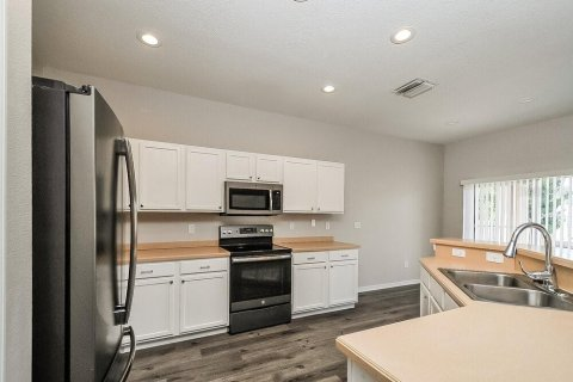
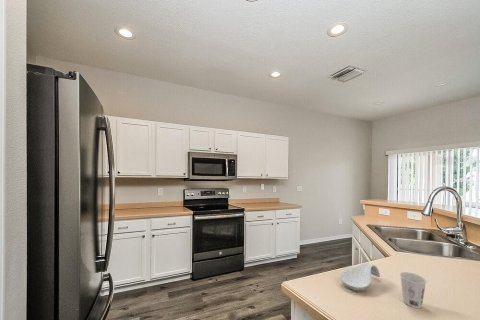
+ cup (412, 290)
+ spoon rest (361, 275)
